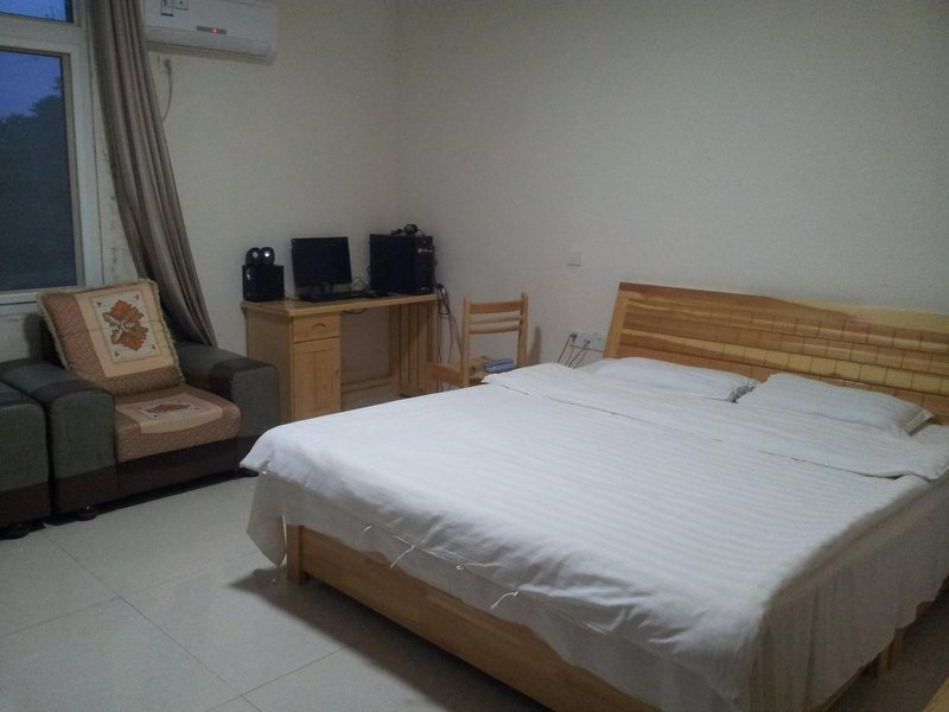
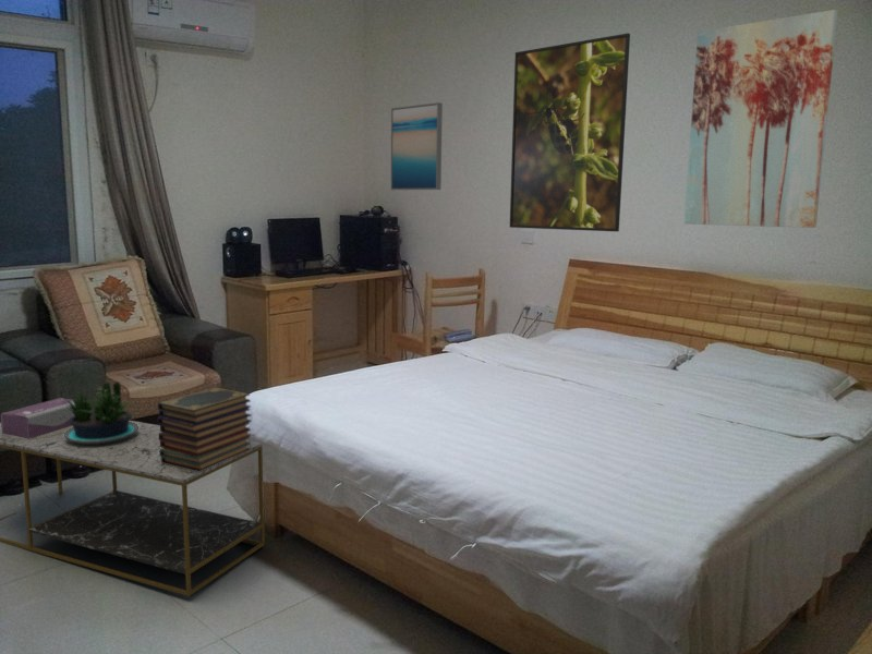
+ wall art (415, 147)
+ potted plant (104, 411)
+ coffee table (113, 488)
+ tissue box (45, 415)
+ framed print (565, 137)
+ wall art (754, 125)
+ book stack (206, 426)
